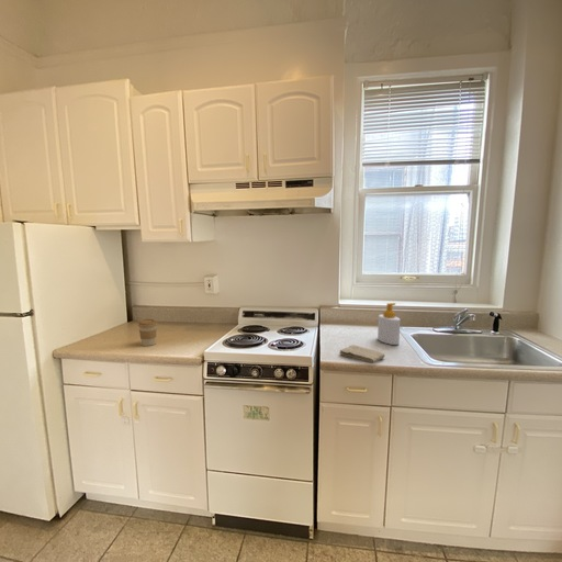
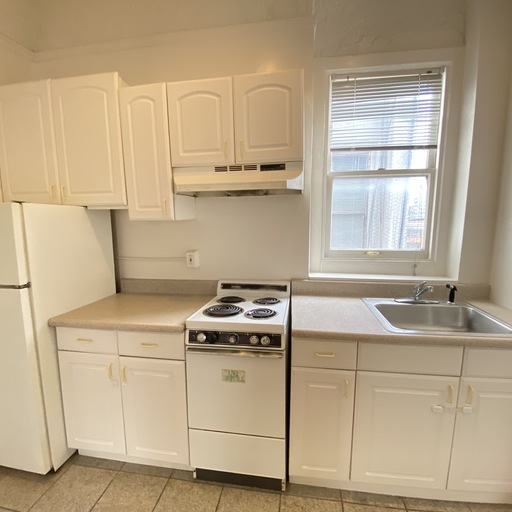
- coffee cup (147, 331)
- soap bottle (389, 322)
- washcloth (361, 353)
